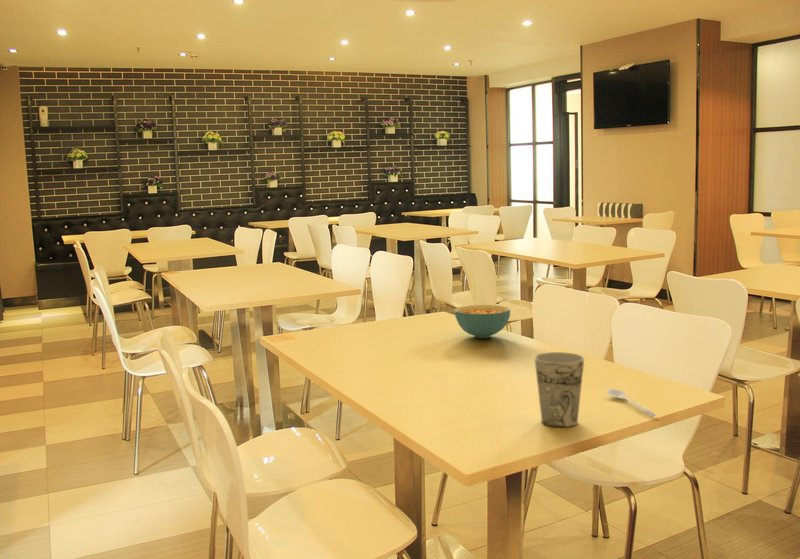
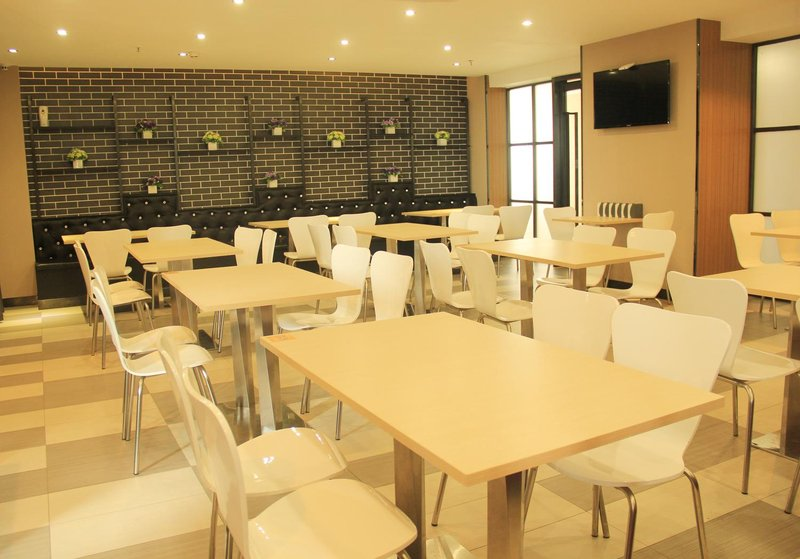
- cereal bowl (482, 322)
- stirrer (631, 401)
- cup (559, 389)
